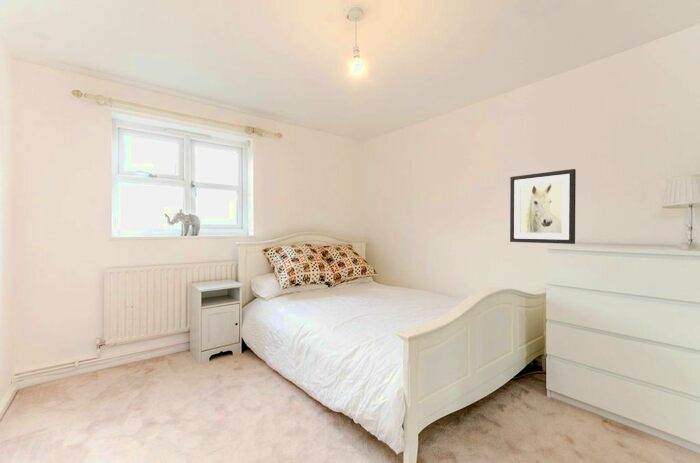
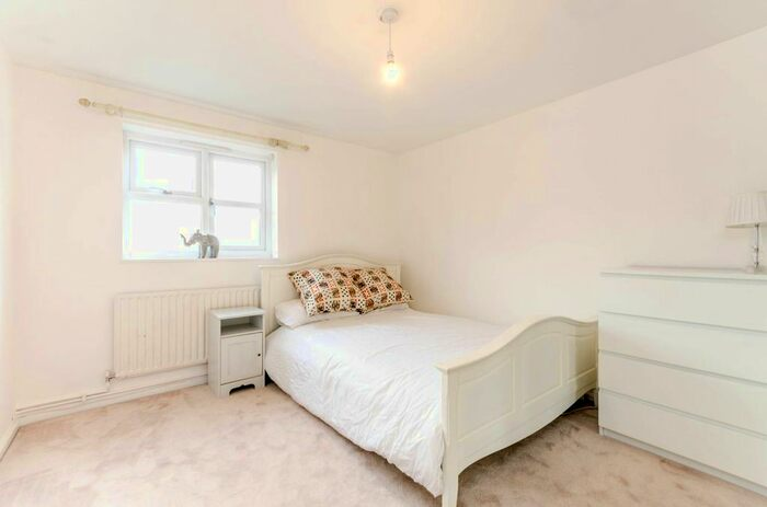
- wall art (540, 208)
